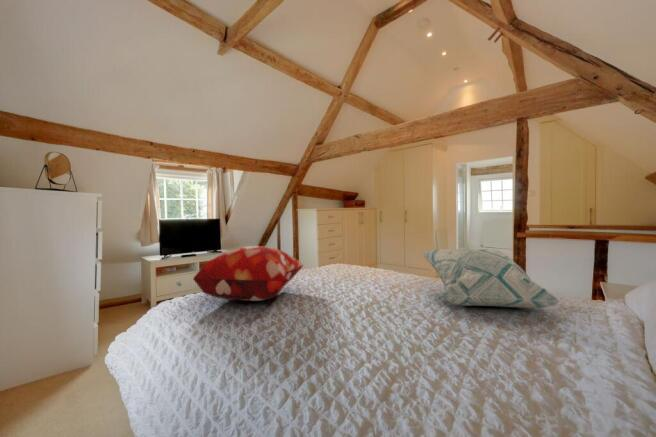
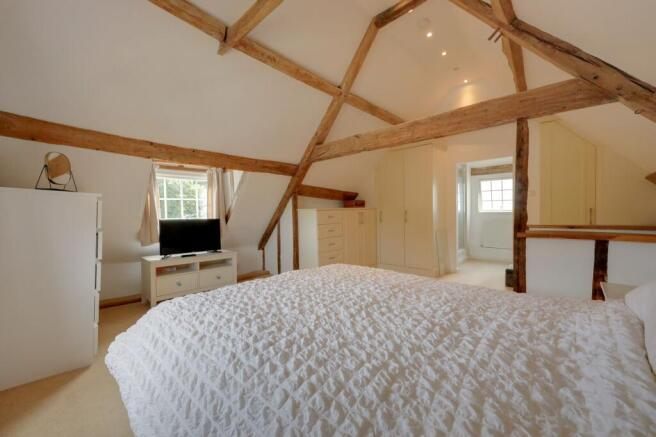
- decorative pillow (255, 271)
- decorative pillow (477, 275)
